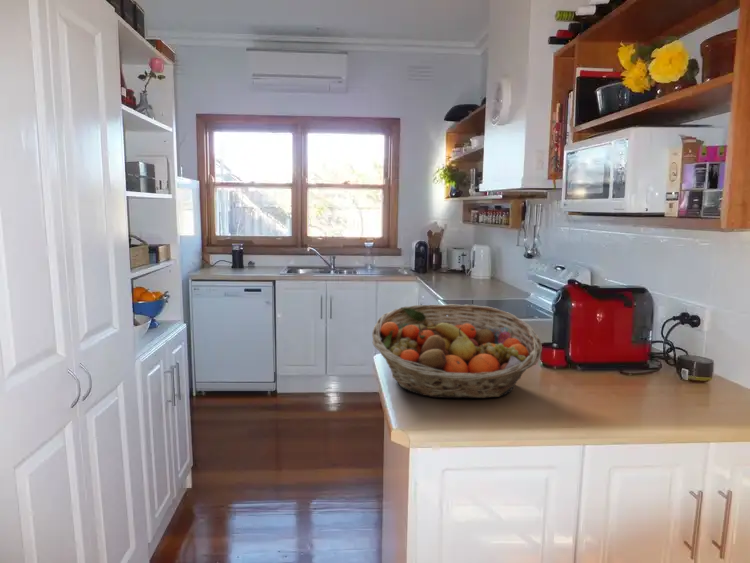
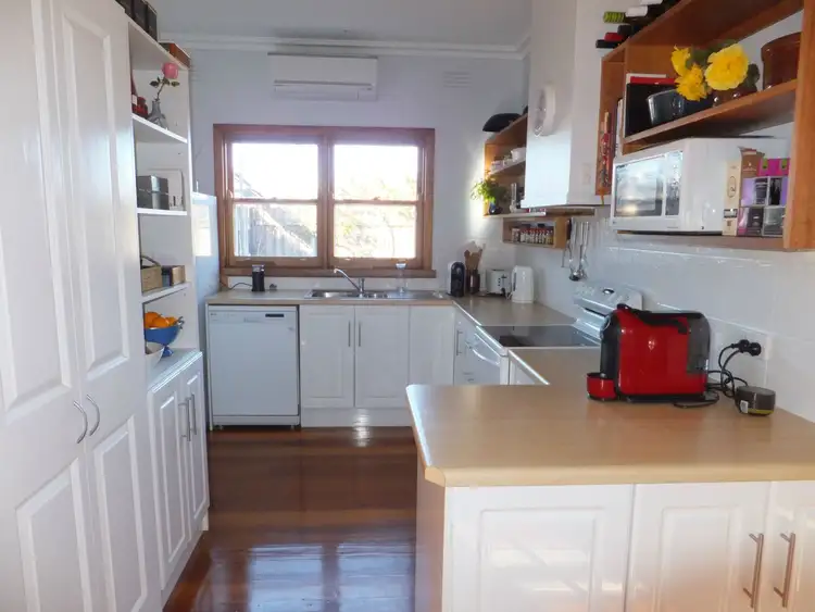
- fruit basket (454, 348)
